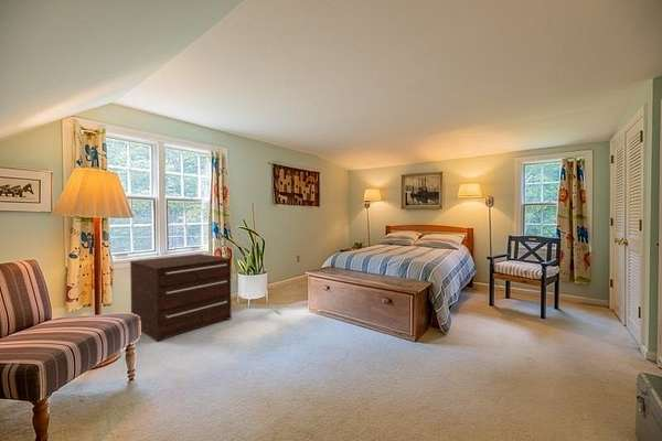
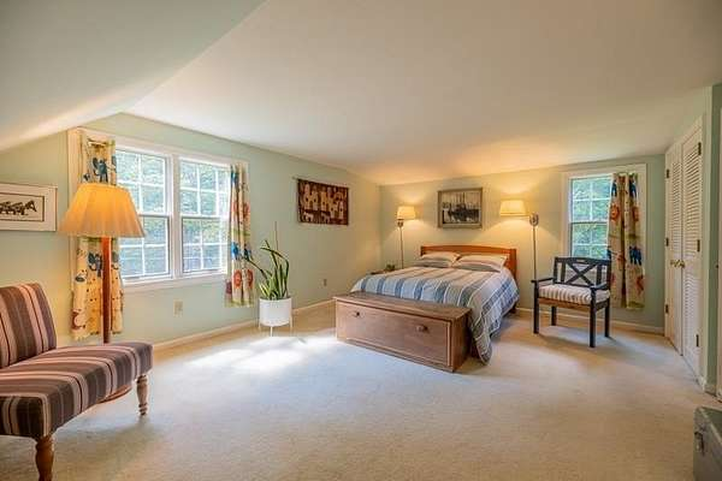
- dresser (182, 291)
